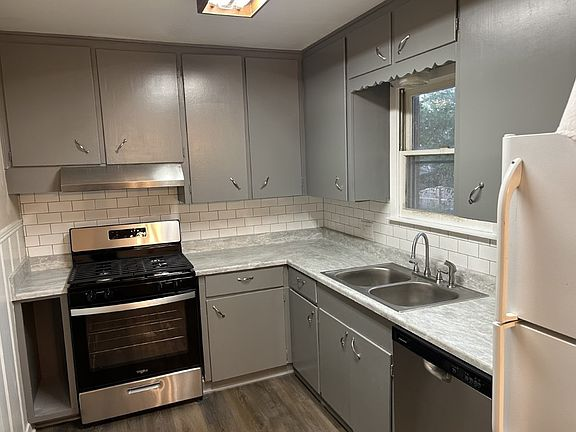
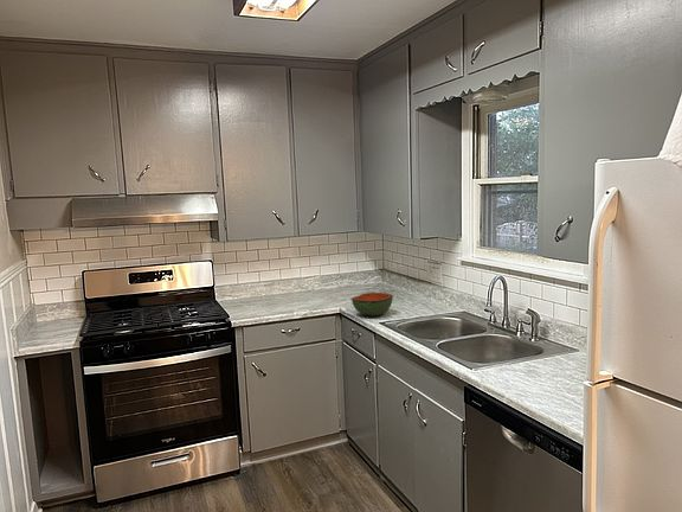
+ bowl (373, 305)
